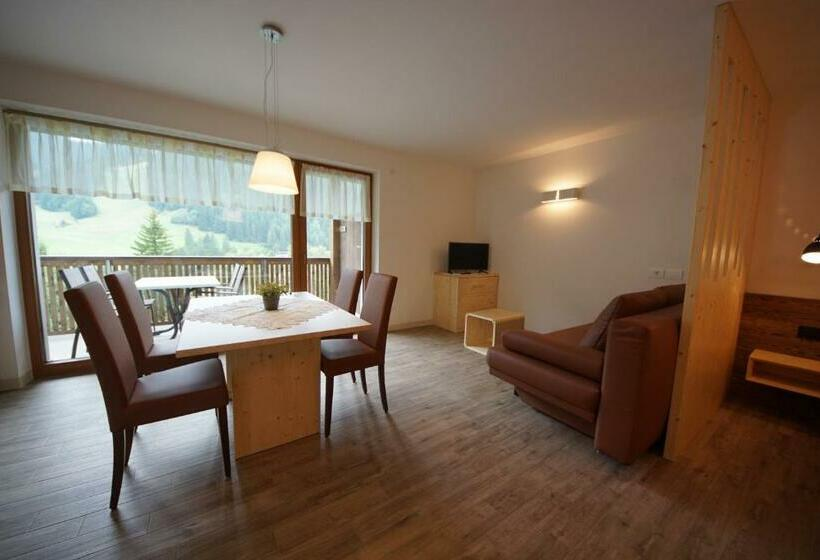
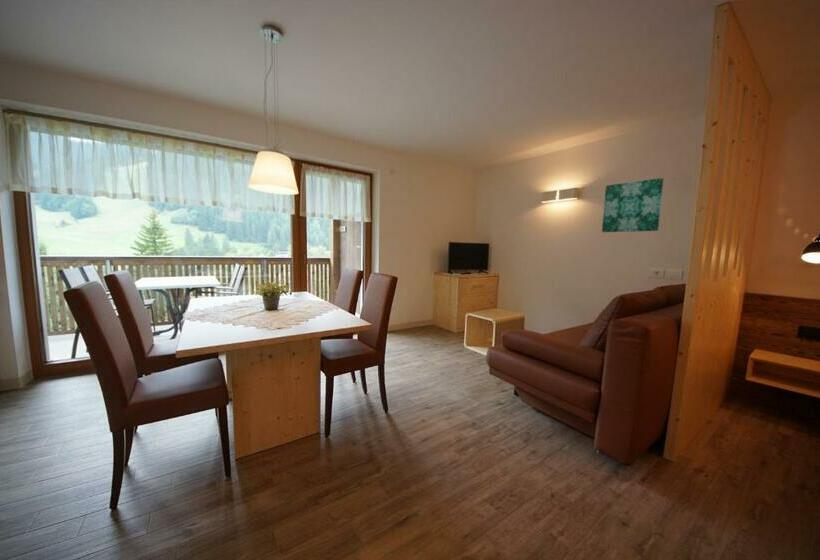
+ wall art (630, 207)
